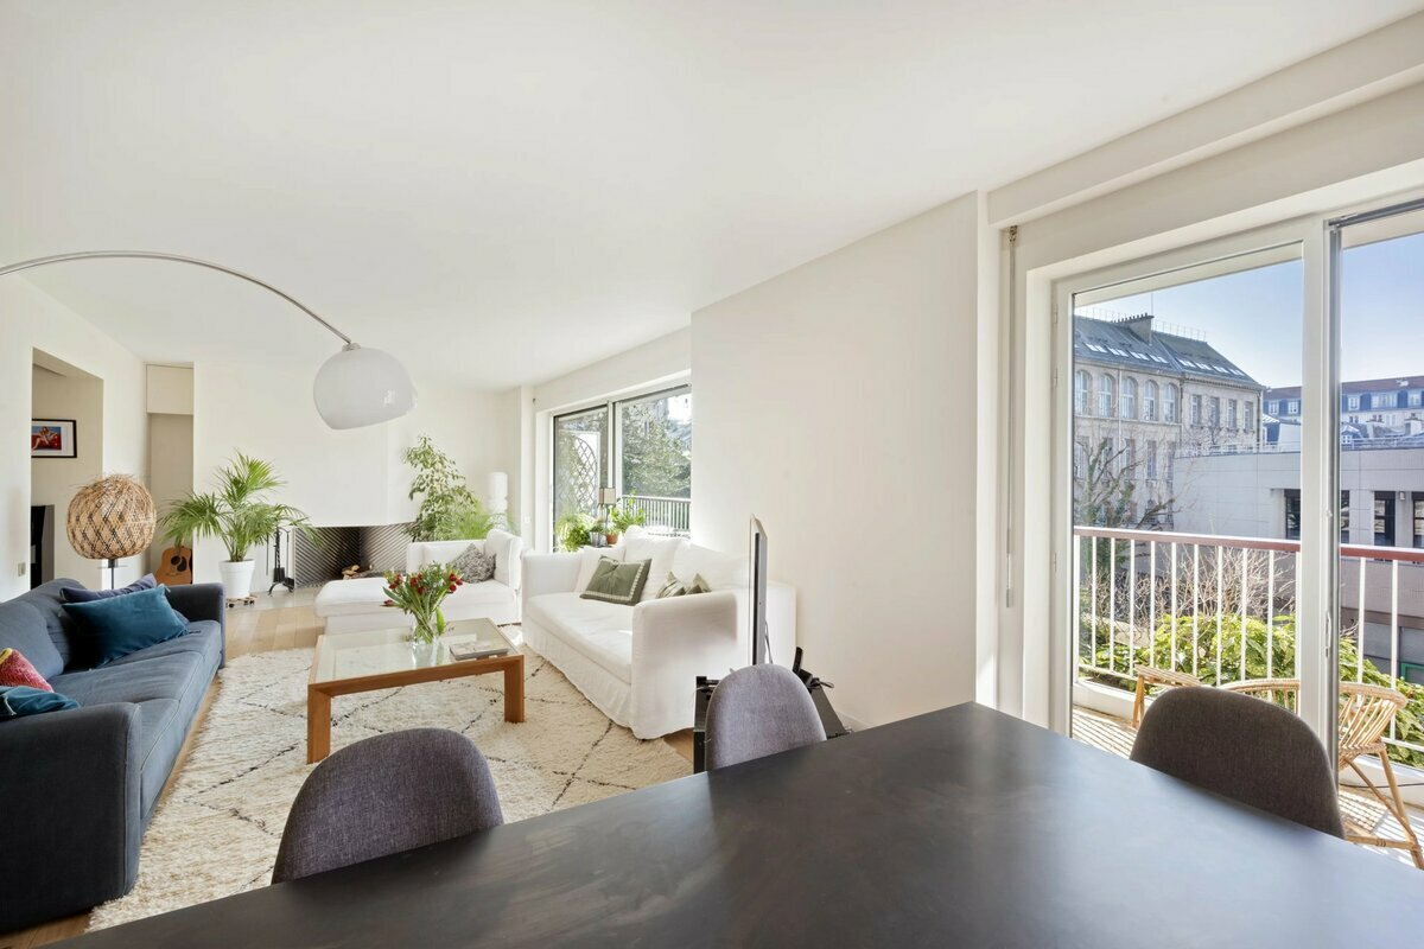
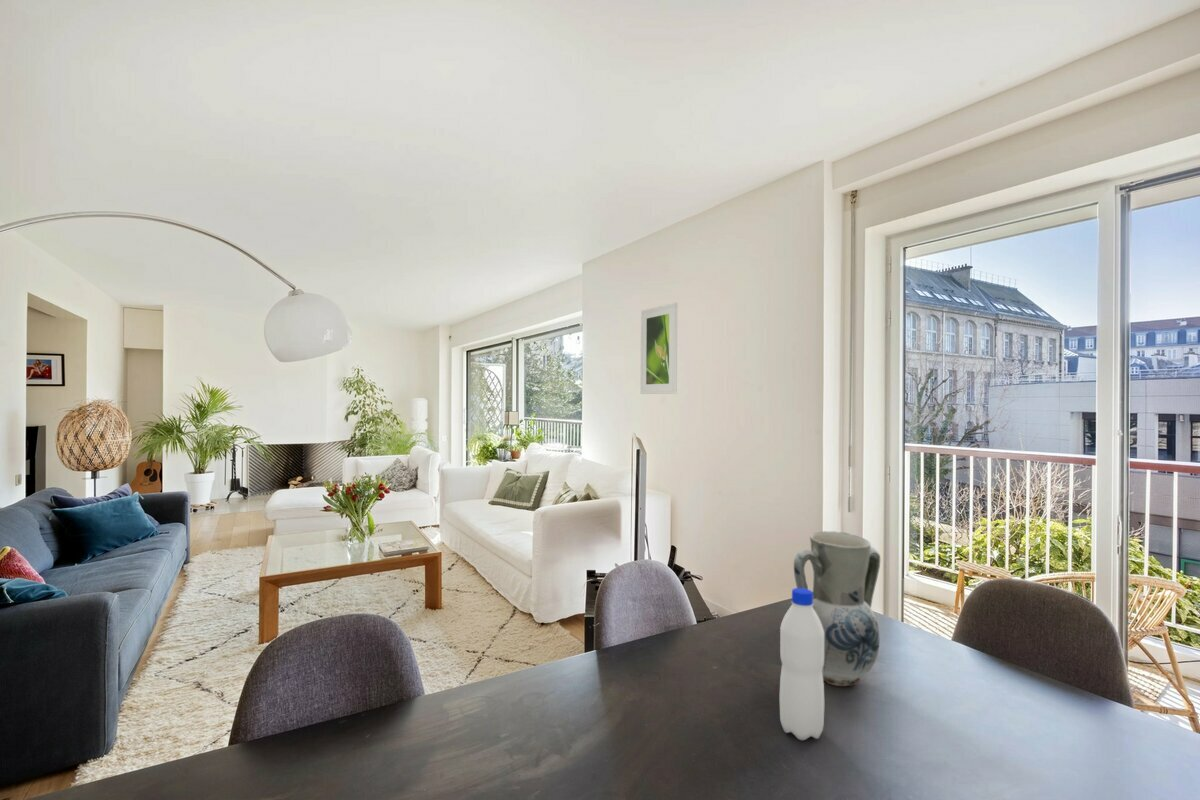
+ water bottle (801, 660)
+ vase (837, 606)
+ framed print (658, 350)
